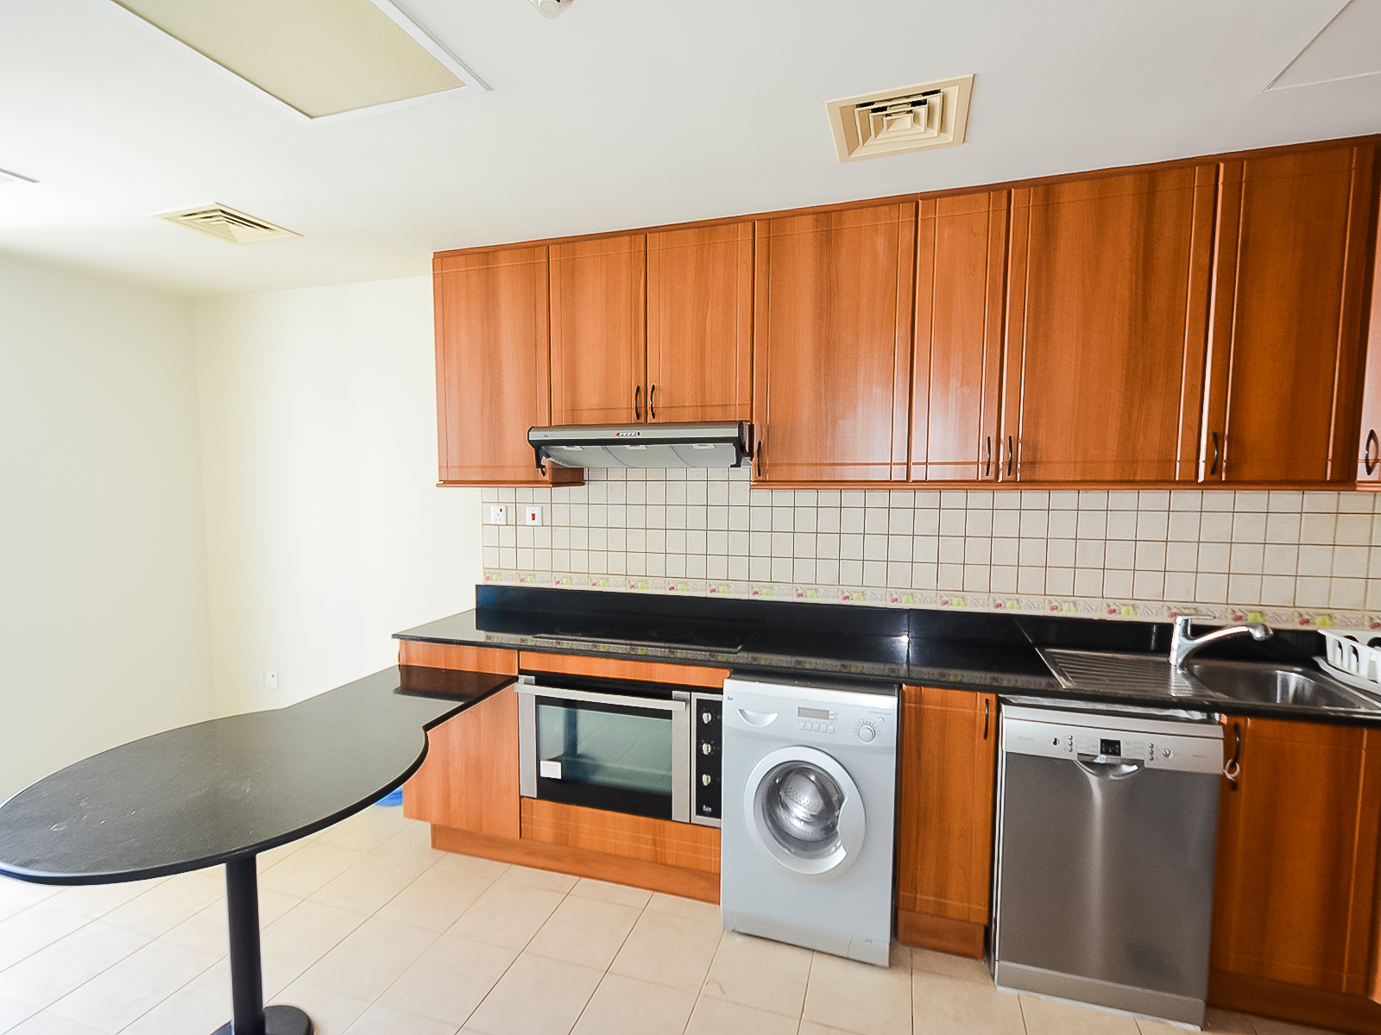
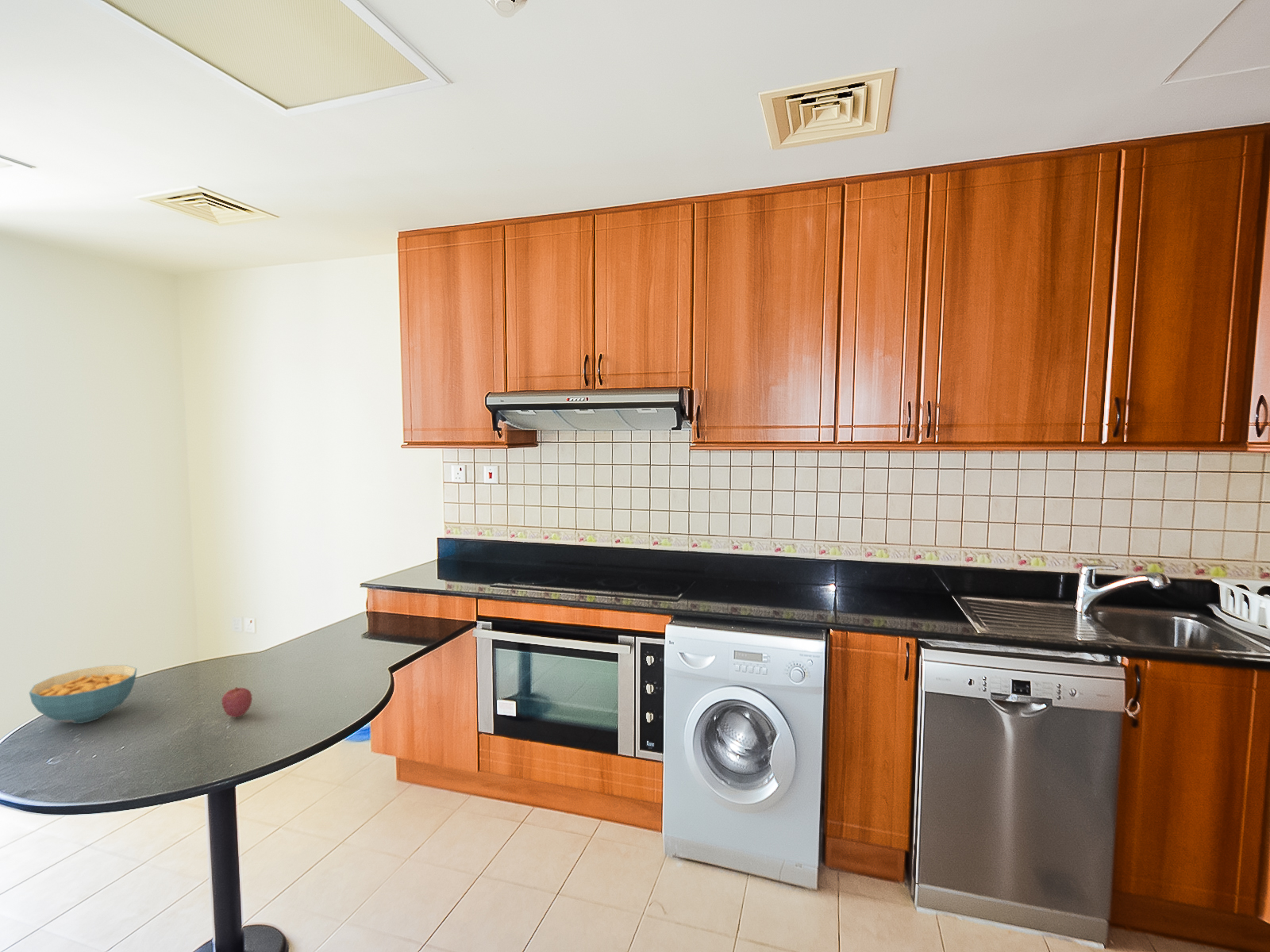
+ cereal bowl (87, 698)
+ fruit (237, 701)
